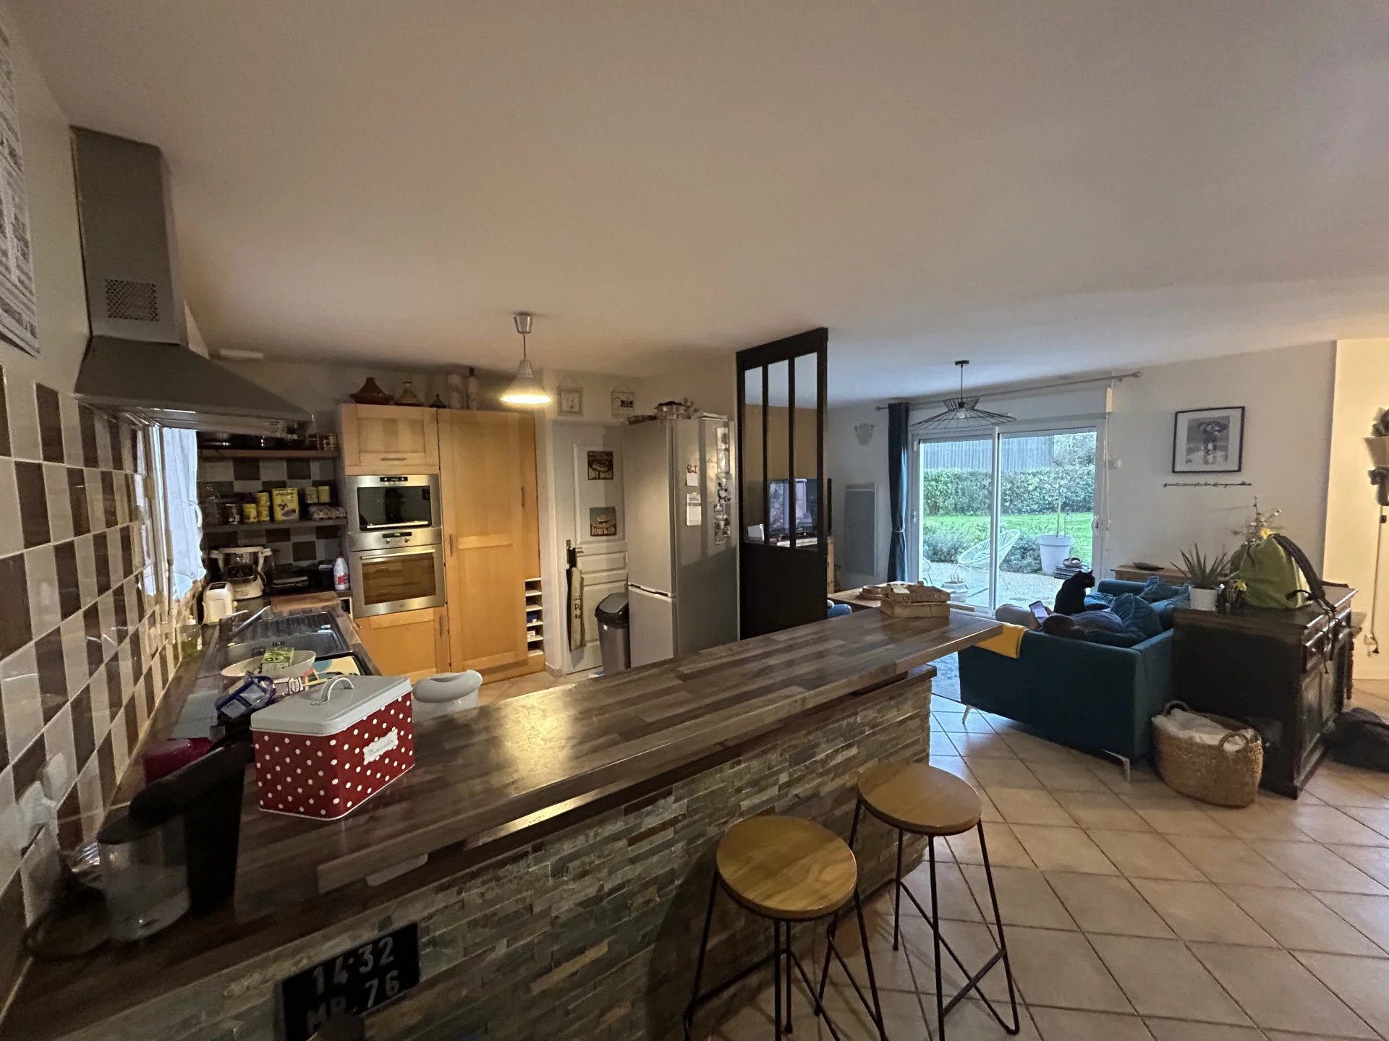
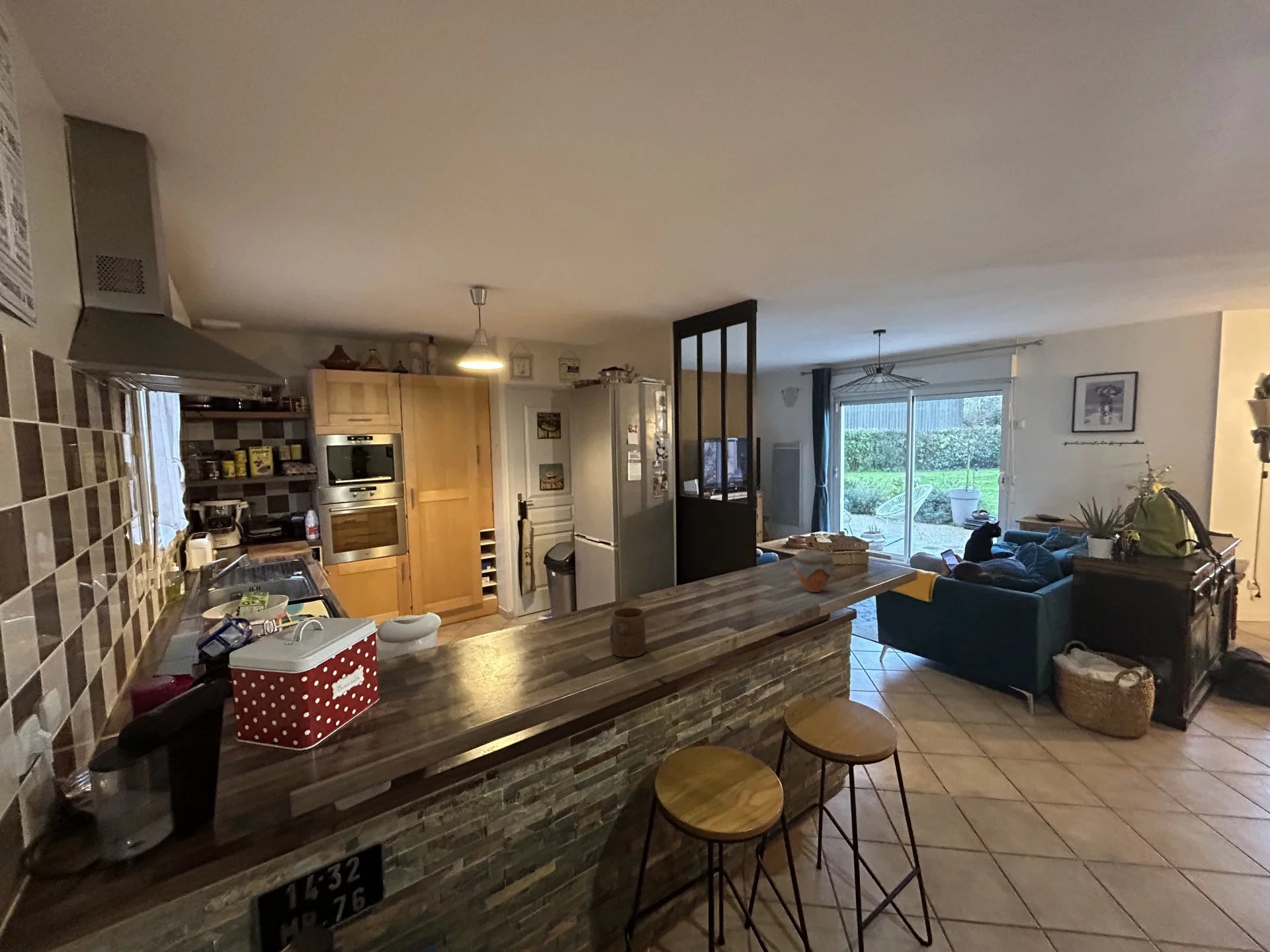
+ jar (813, 571)
+ cup (627, 631)
